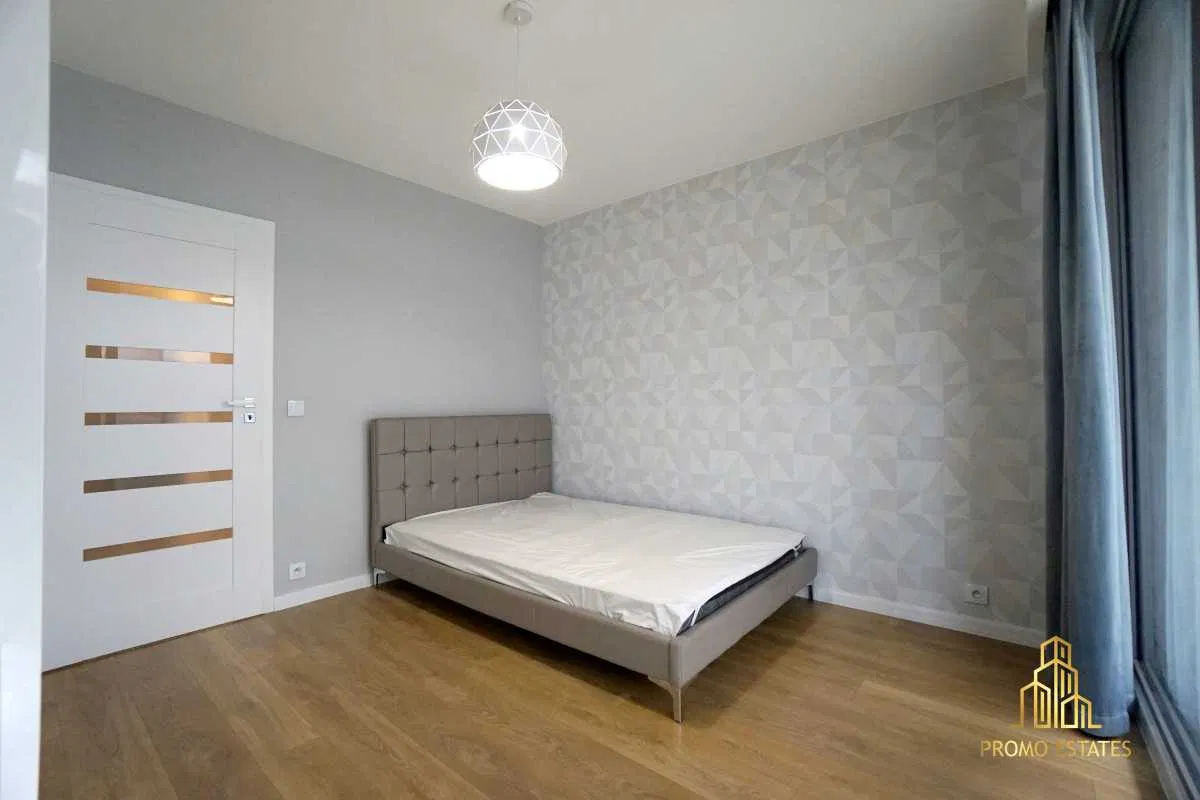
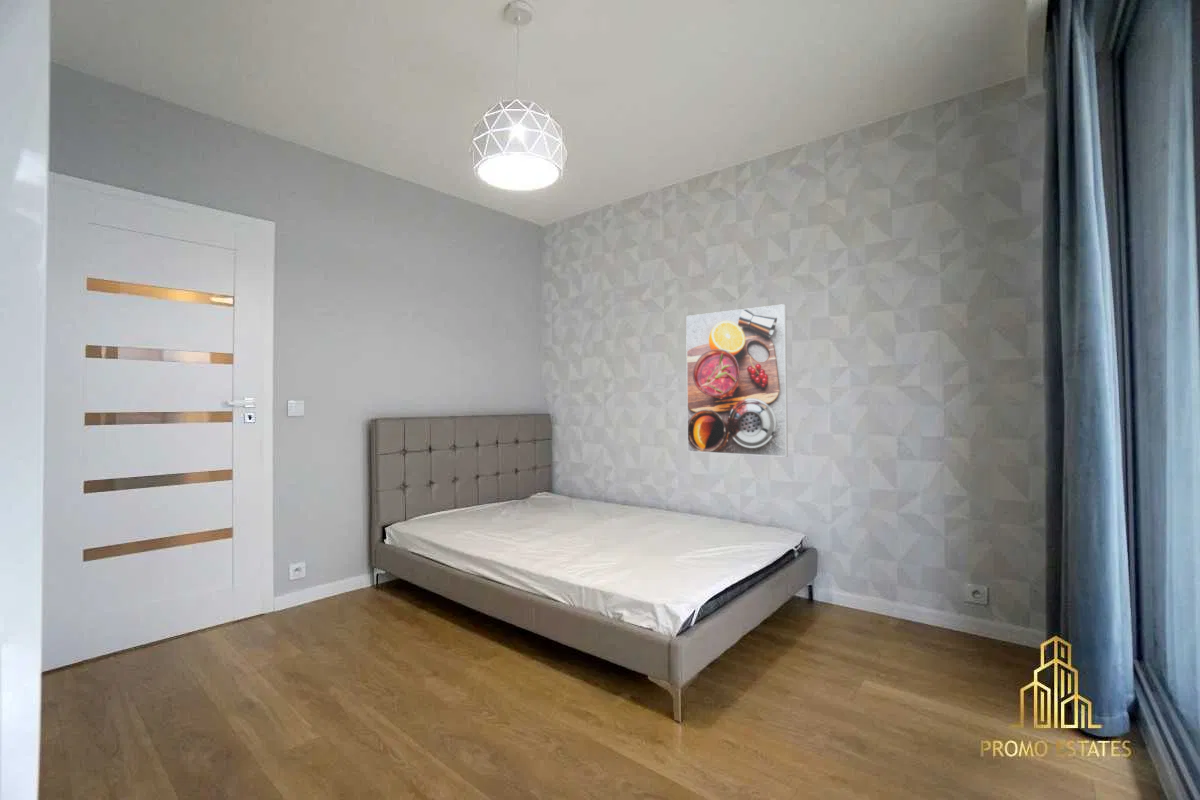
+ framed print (734, 382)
